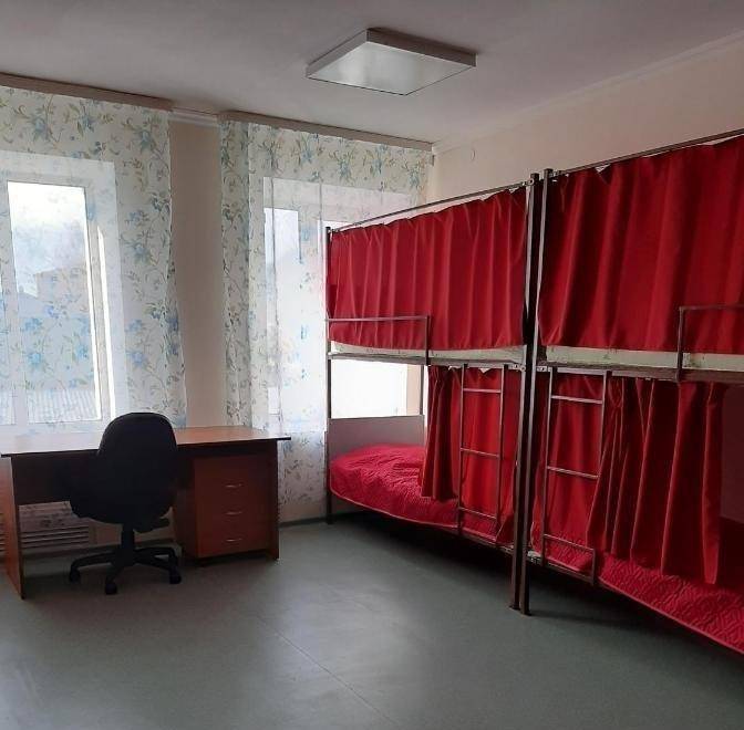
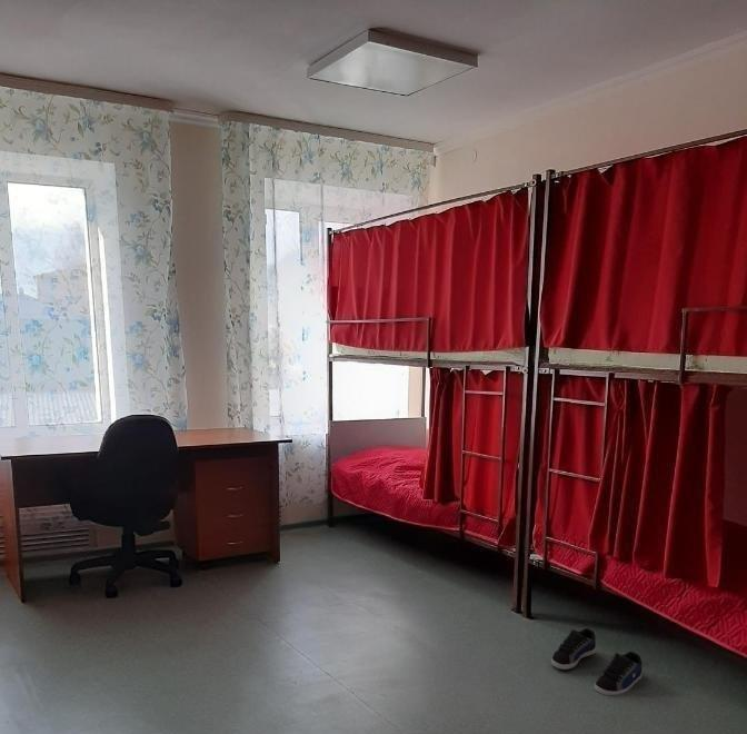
+ shoe (591, 654)
